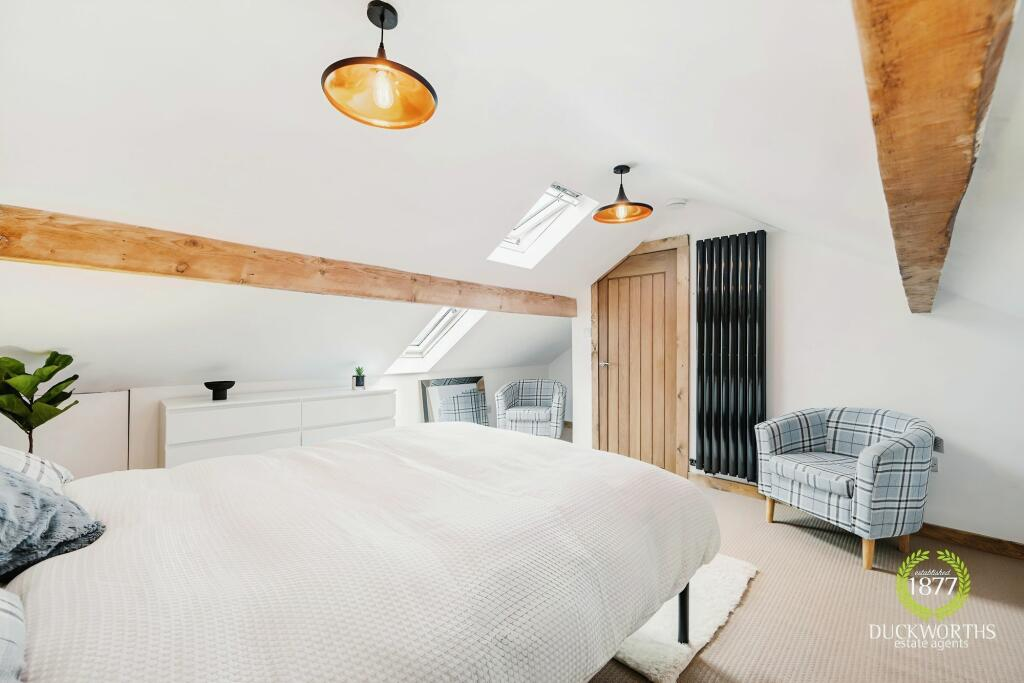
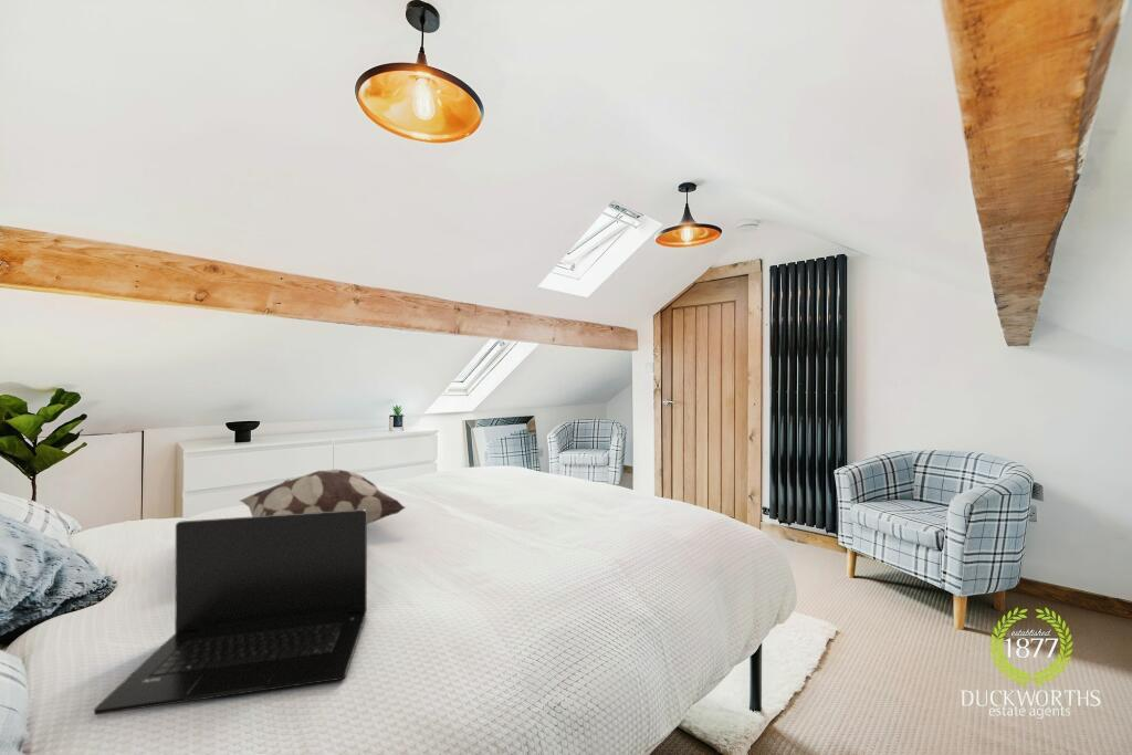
+ decorative pillow (318, 504)
+ laptop (253, 595)
